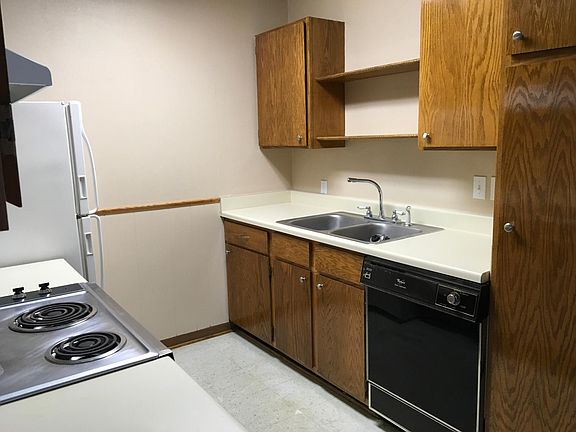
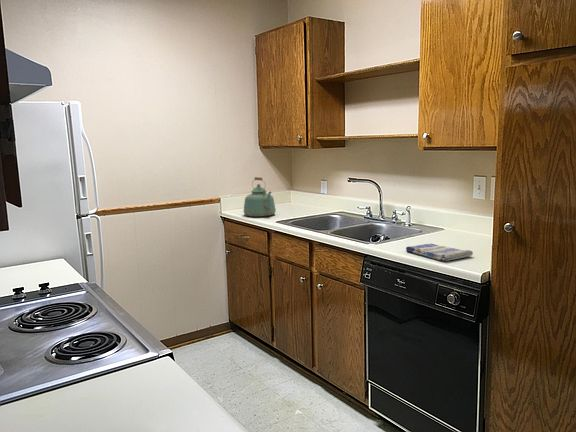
+ kettle (260, 196)
+ dish towel (438, 250)
